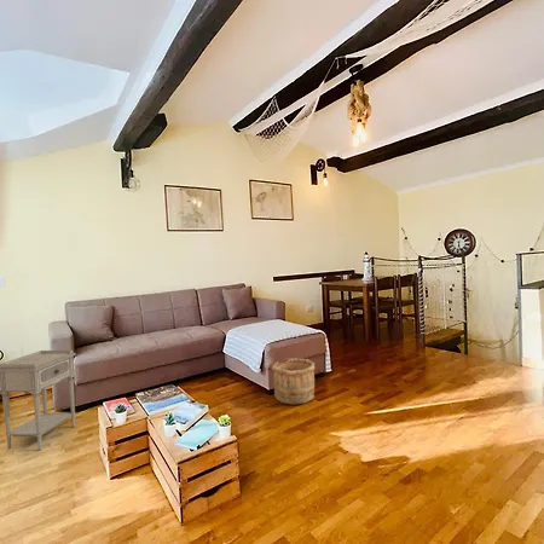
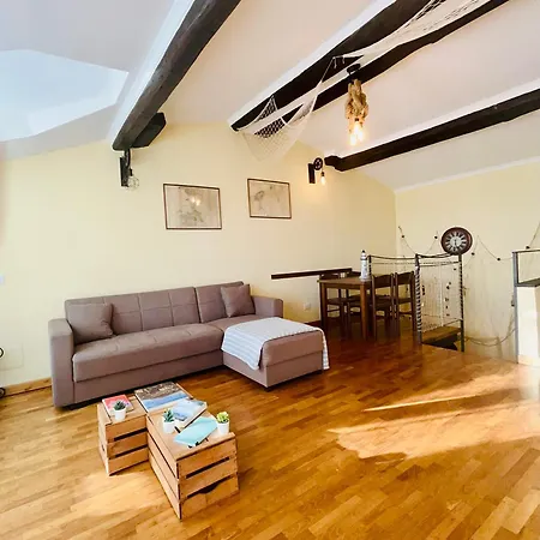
- nightstand (42, 397)
- wooden bucket (294, 380)
